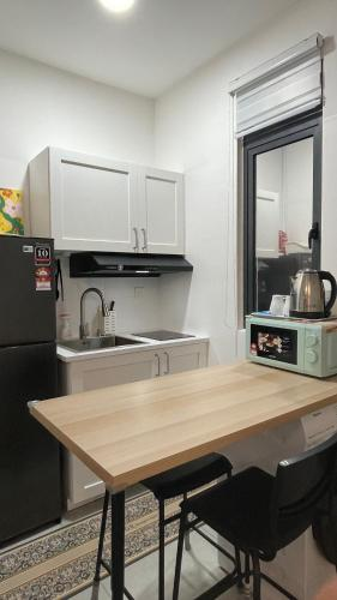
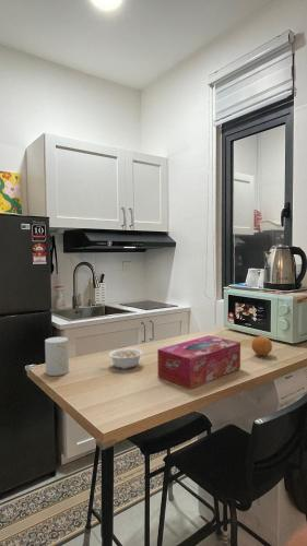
+ cup (57, 355)
+ tissue box (200, 358)
+ fruit (261, 345)
+ legume (125, 357)
